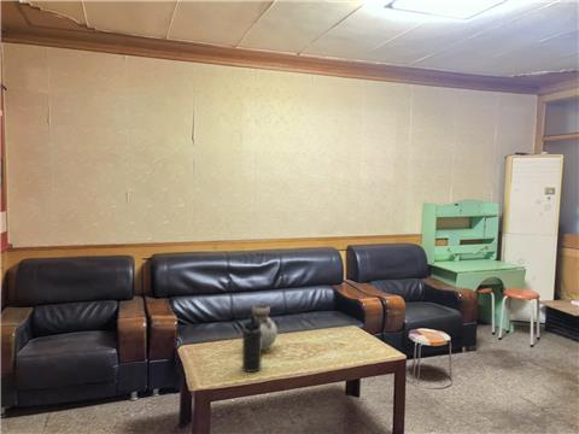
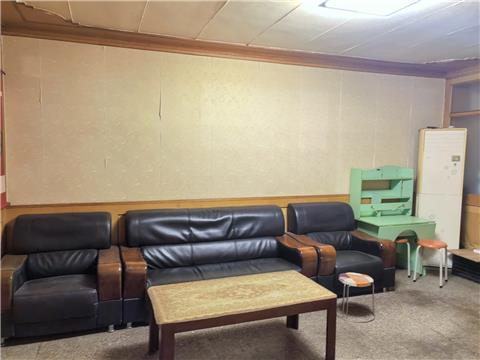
- thermos bottle (251, 342)
- vase (261, 327)
